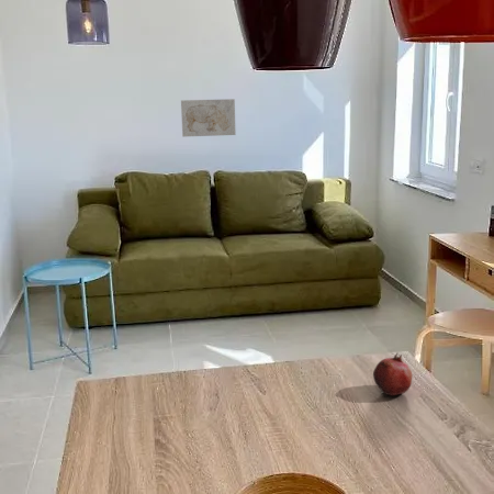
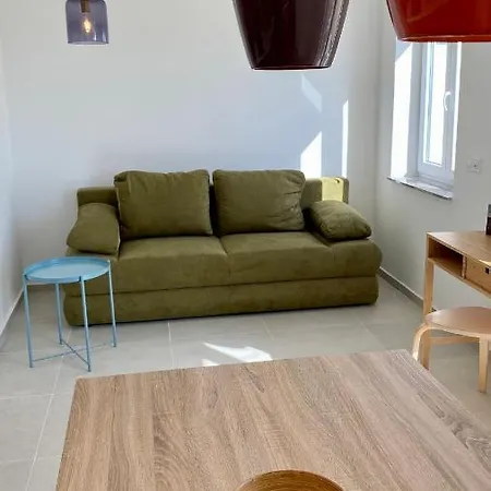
- wall art (207, 117)
- fruit (393, 372)
